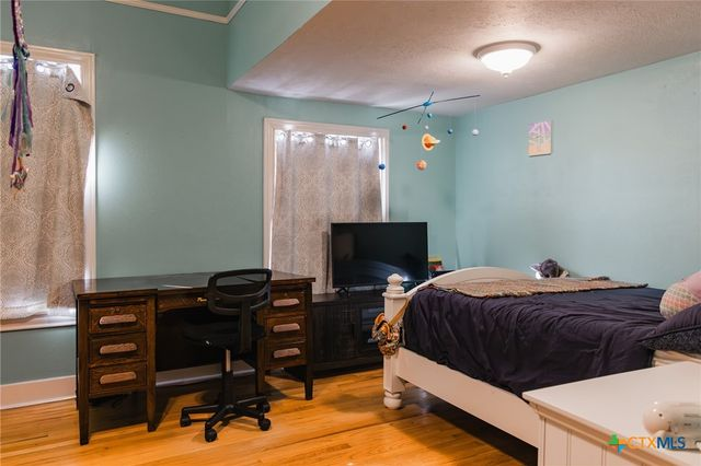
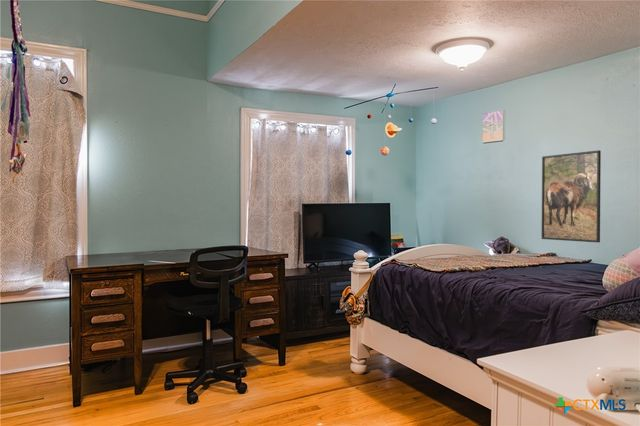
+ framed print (569, 197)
